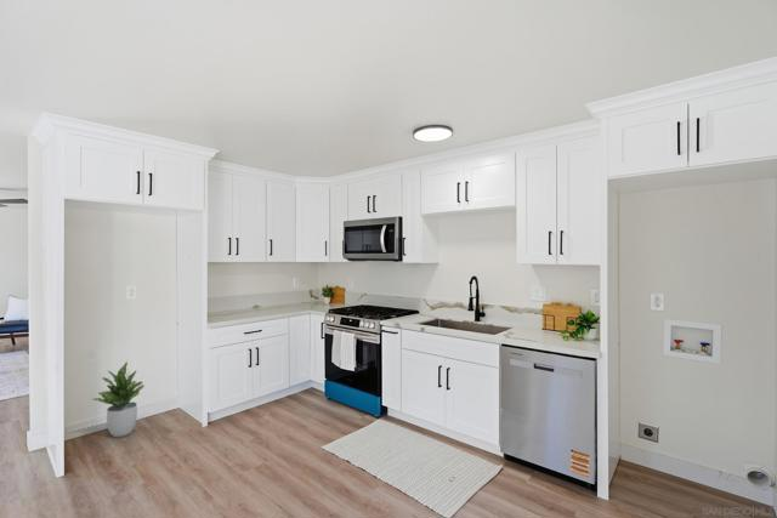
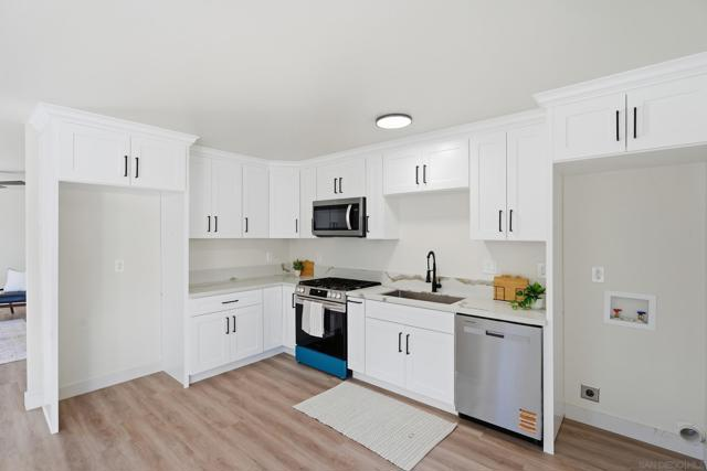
- potted plant (120, 398)
